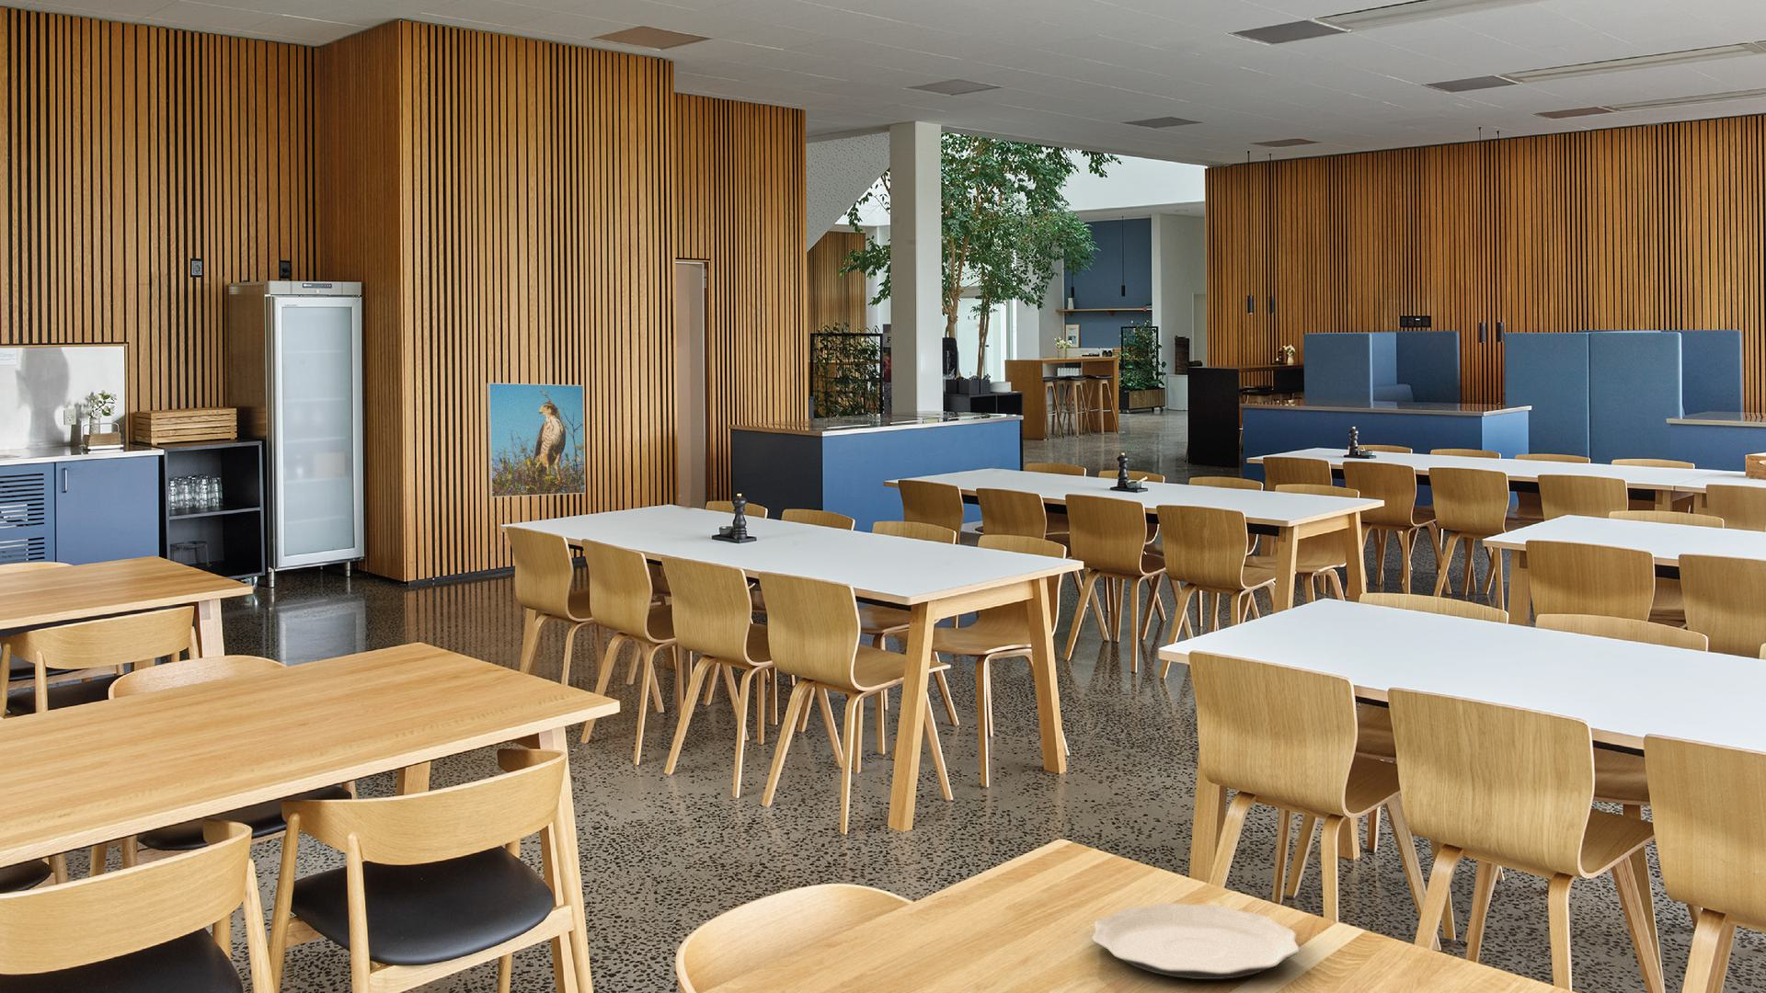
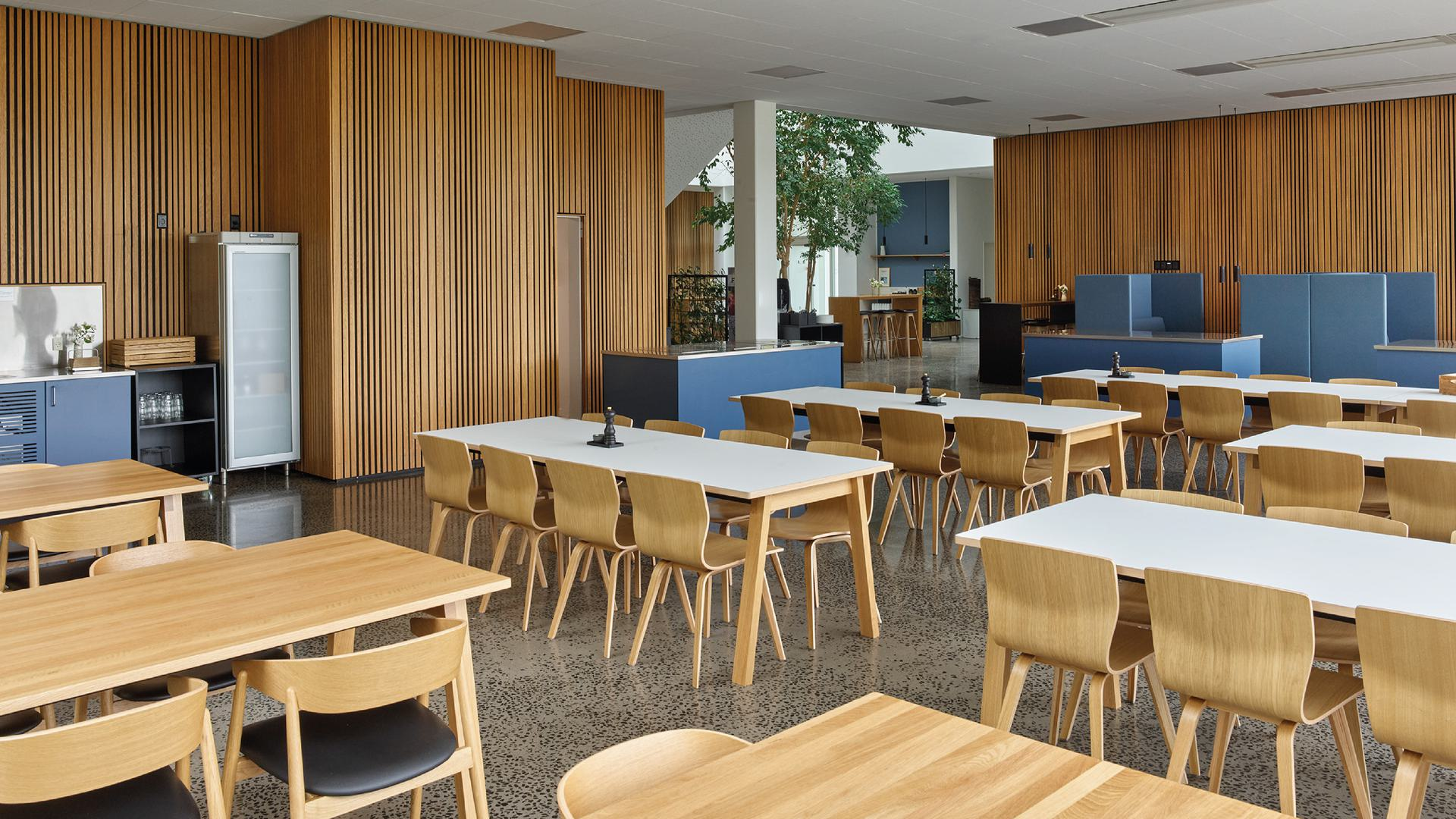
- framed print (537, 439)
- plate (1194, 942)
